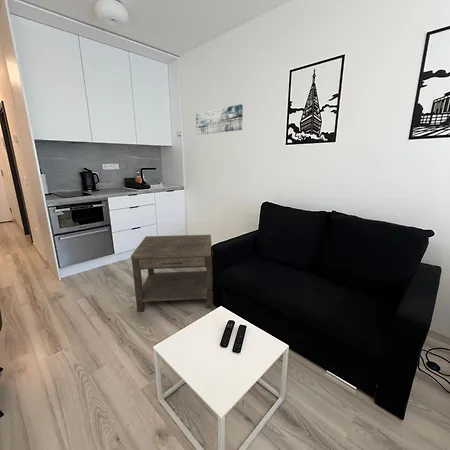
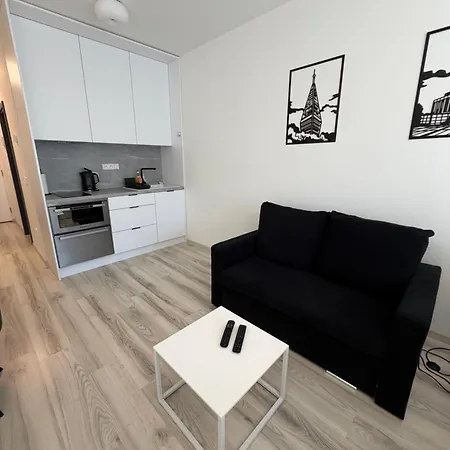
- side table (177, 272)
- wall art (217, 121)
